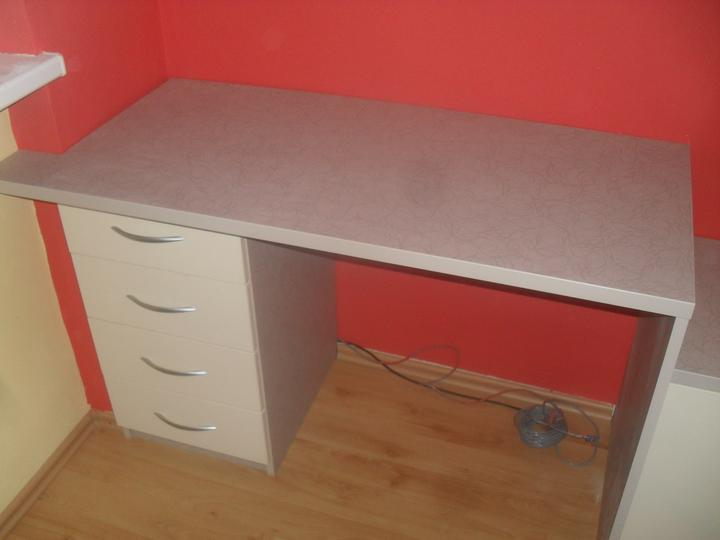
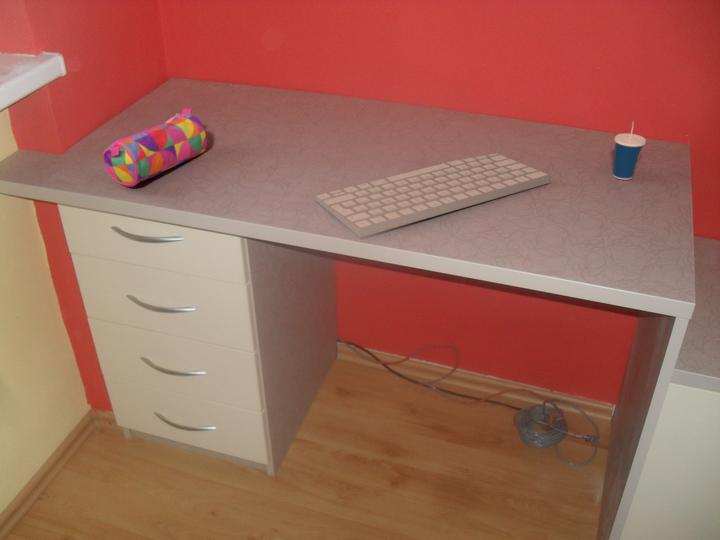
+ computer keyboard (433, 186)
+ cup (628, 147)
+ pencil case (157, 147)
